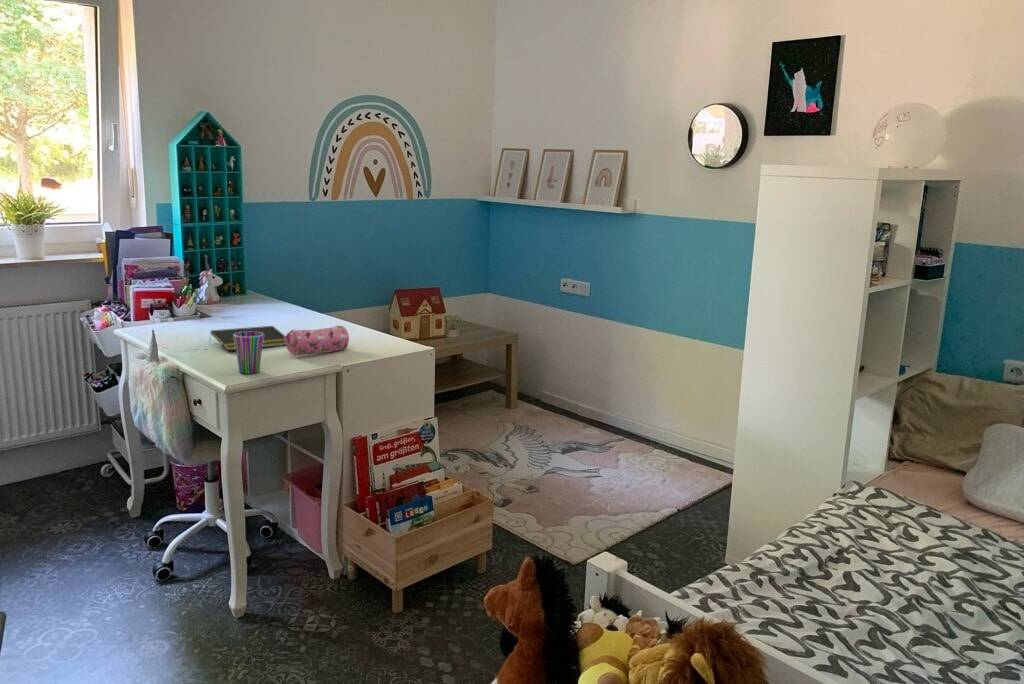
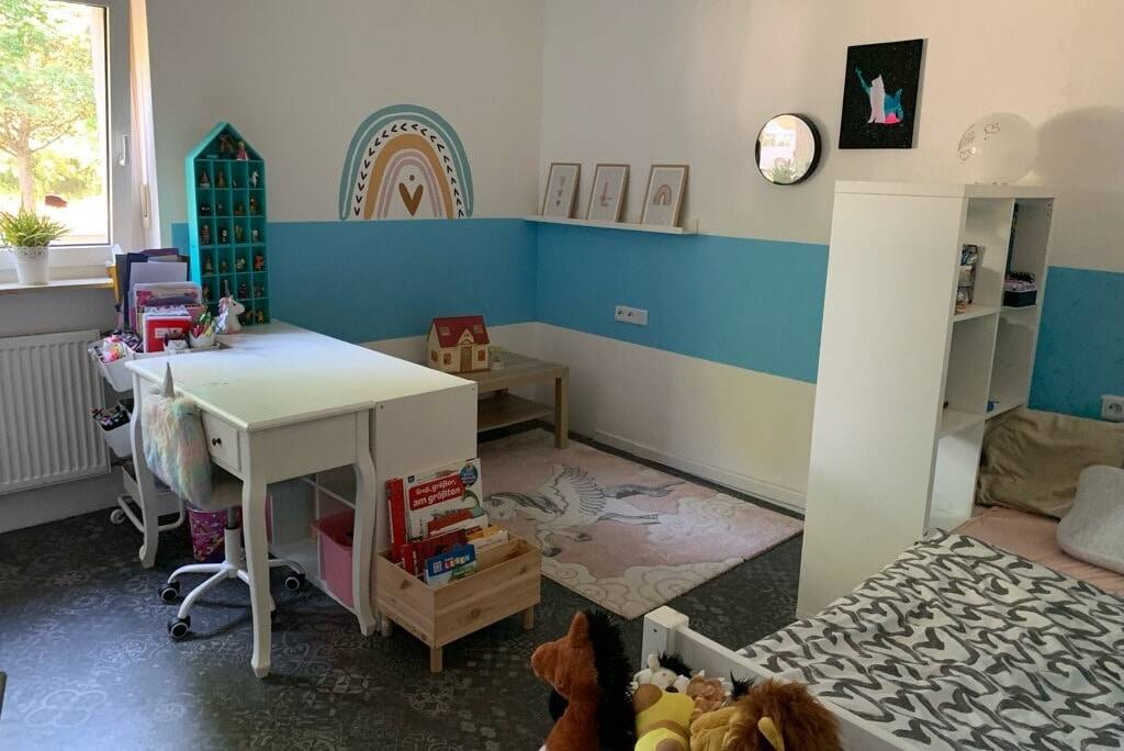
- cup (249, 352)
- notepad (251, 331)
- pencil case (317, 340)
